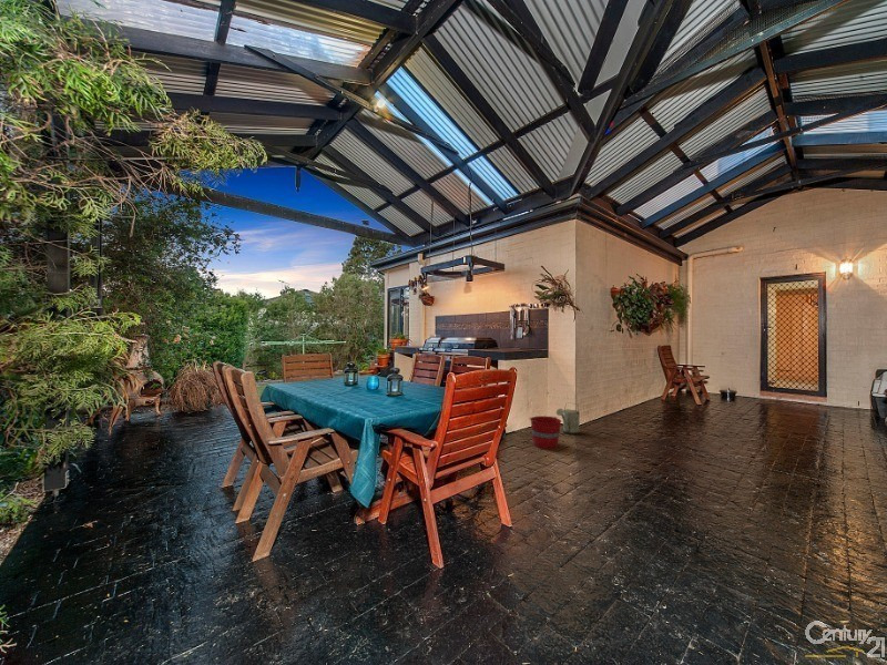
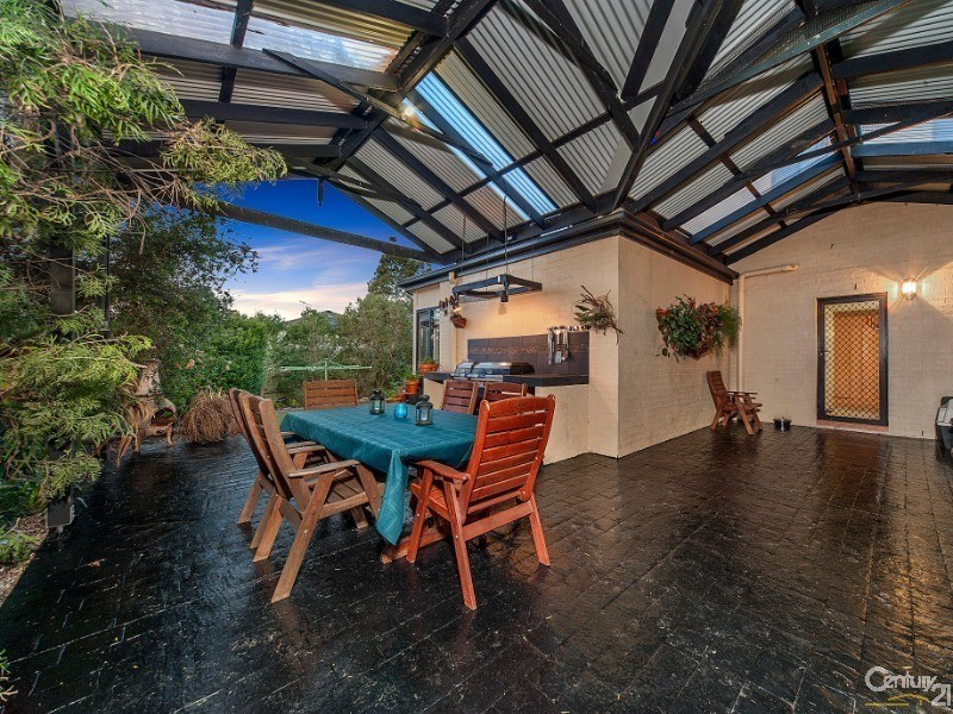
- bucket (544, 431)
- watering can (568, 419)
